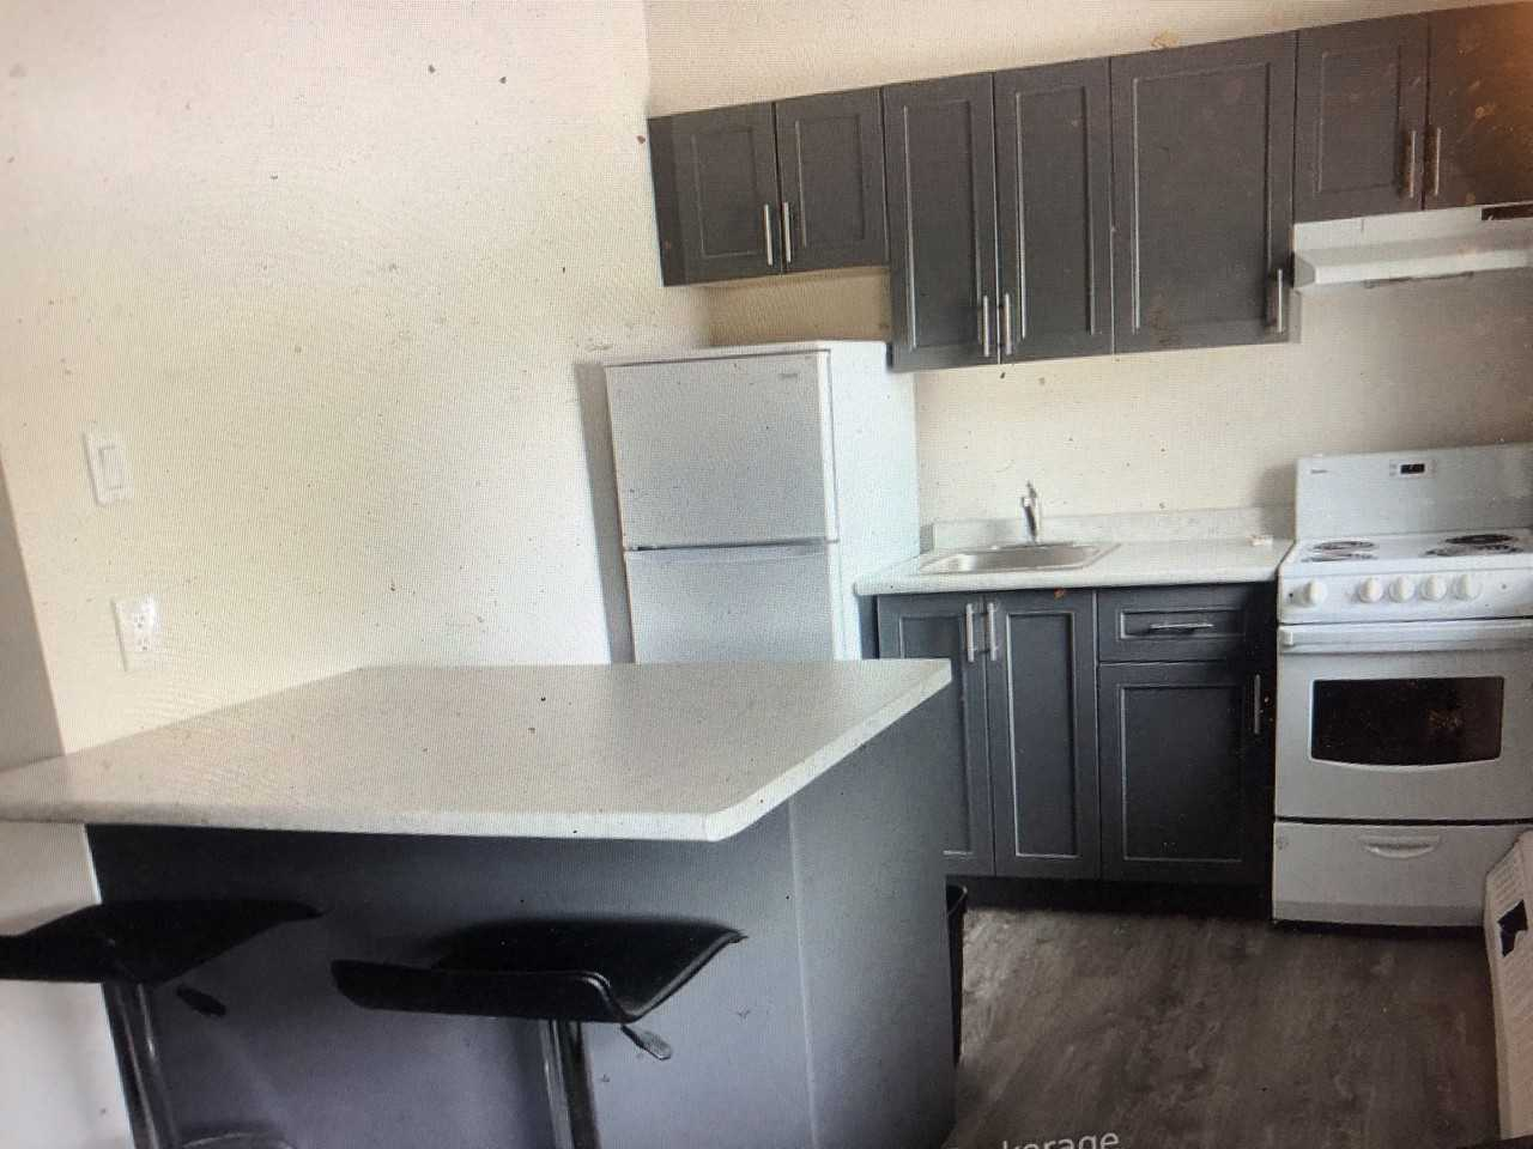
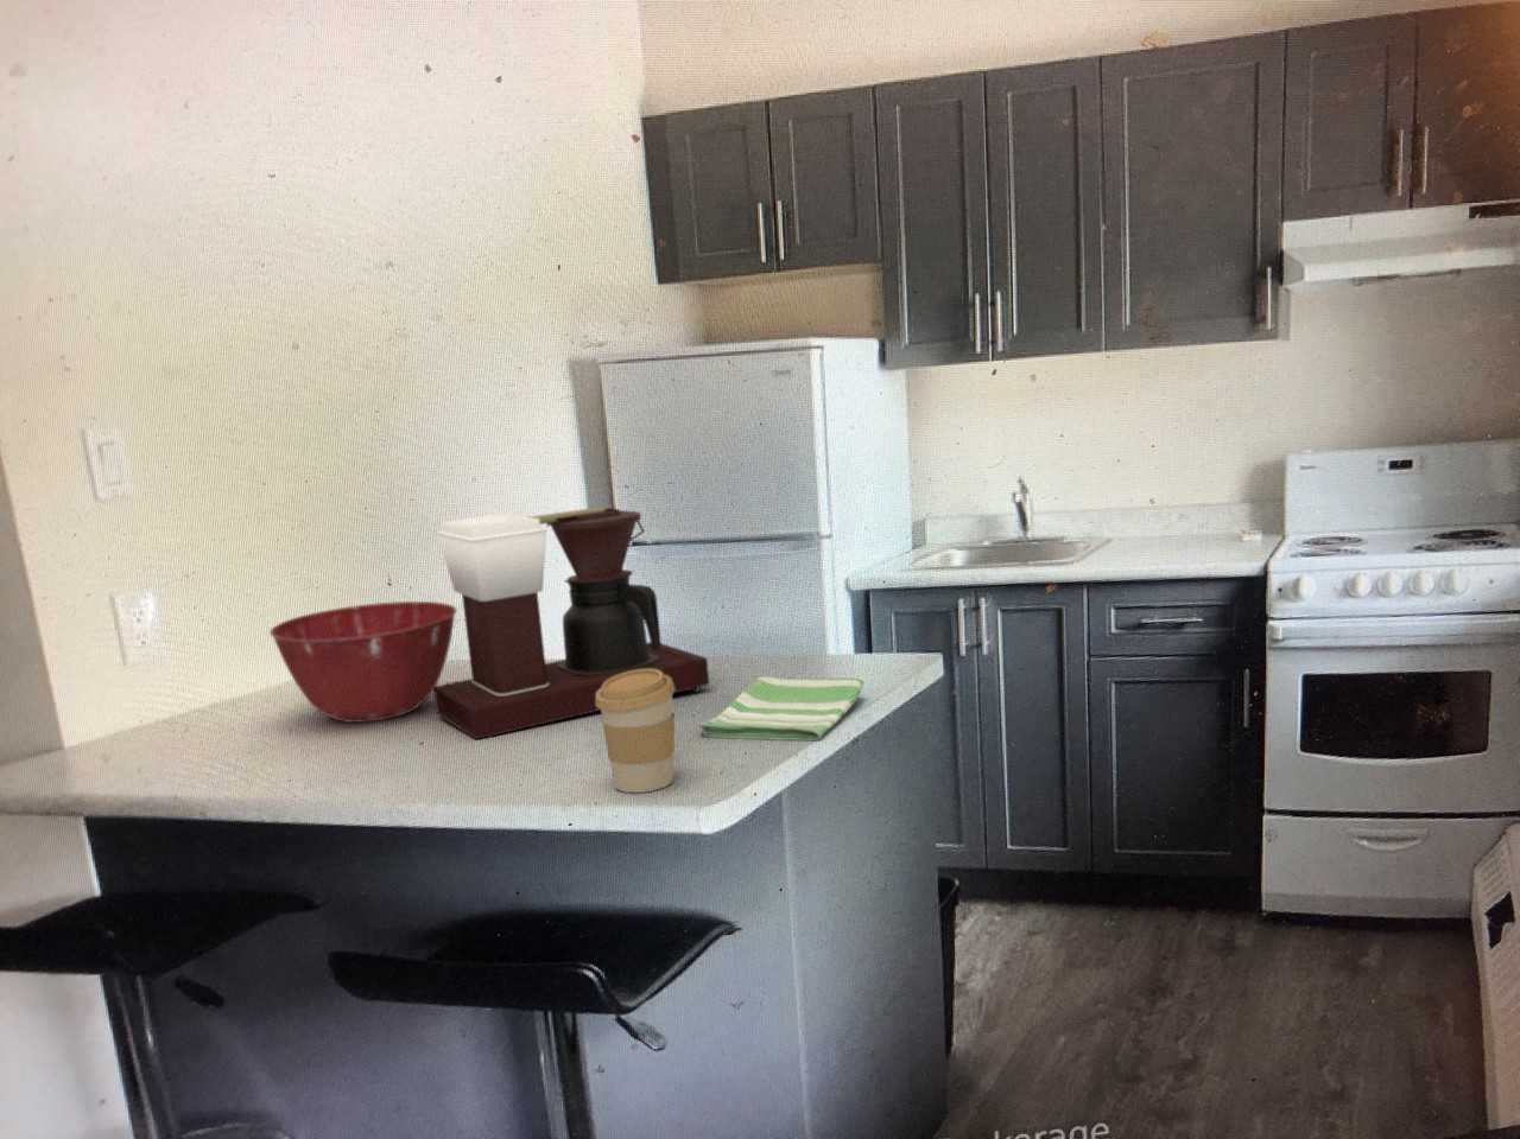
+ coffee cup (638, 729)
+ dish towel (786, 706)
+ mixing bowl (371, 664)
+ coffee maker (566, 611)
